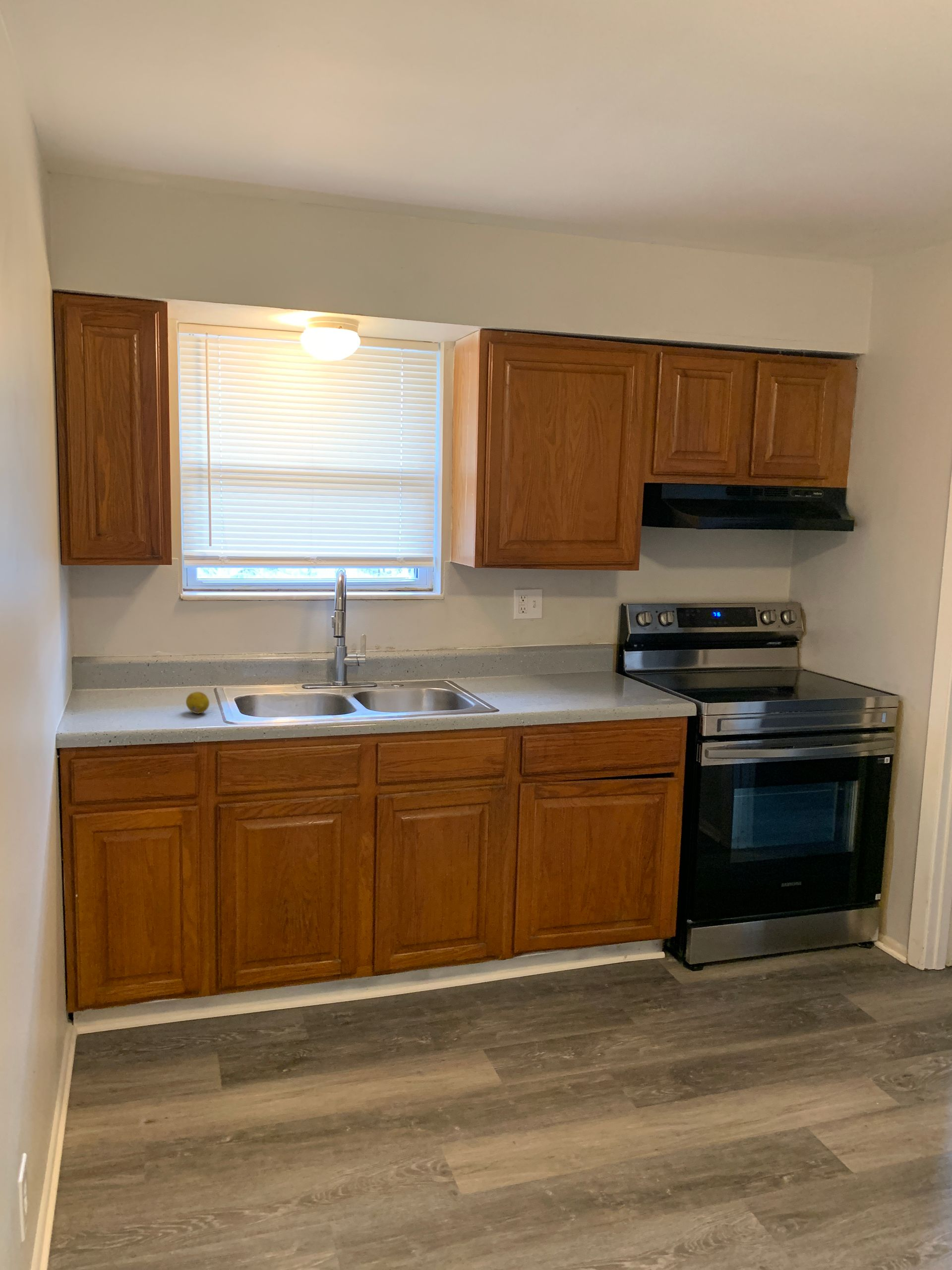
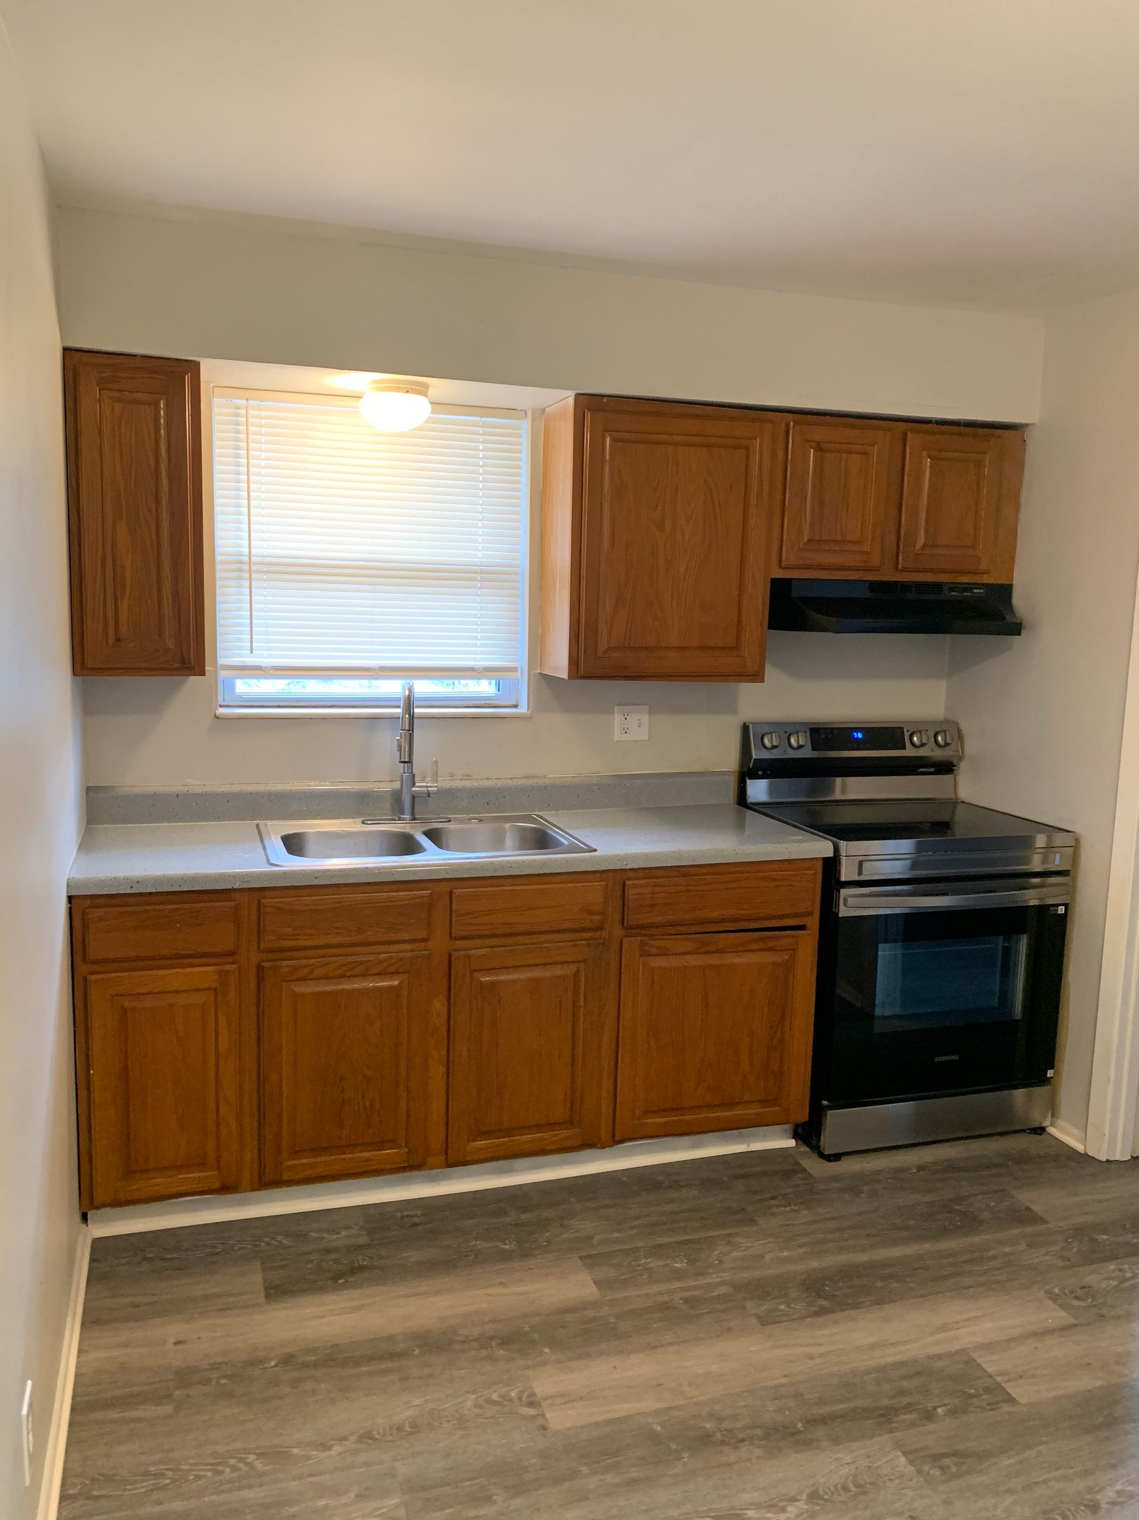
- fruit (198, 702)
